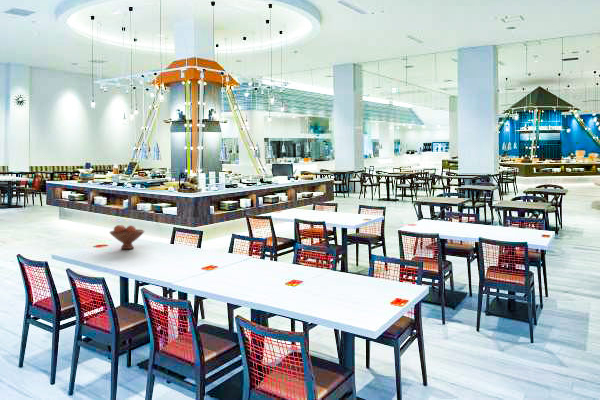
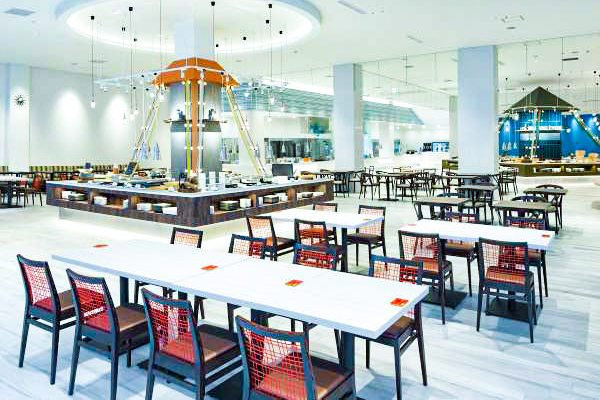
- fruit bowl (127, 236)
